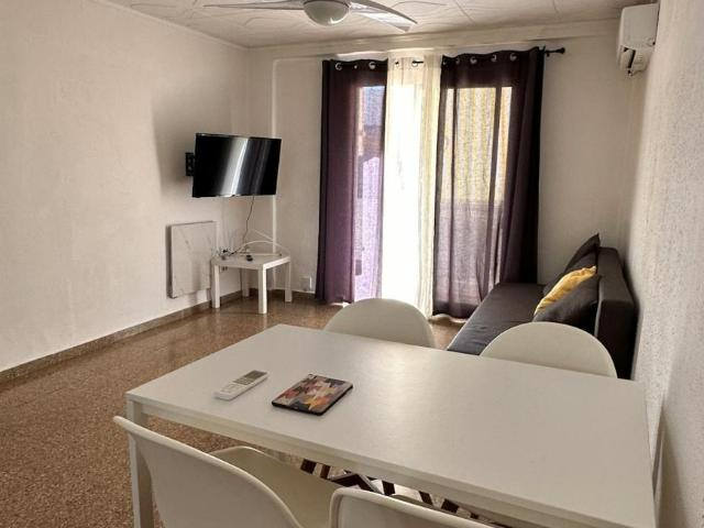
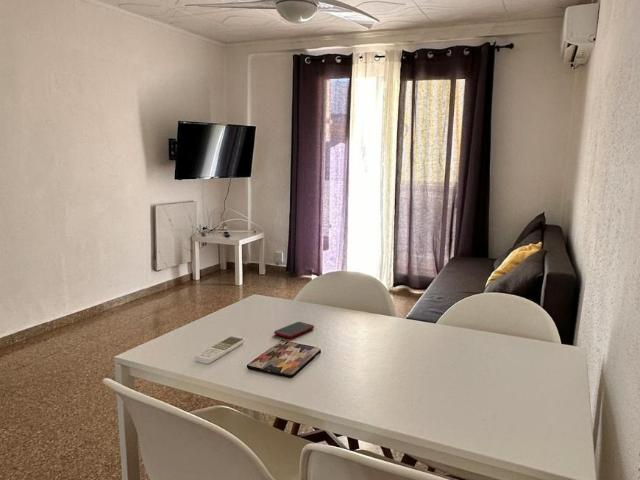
+ cell phone (294, 329)
